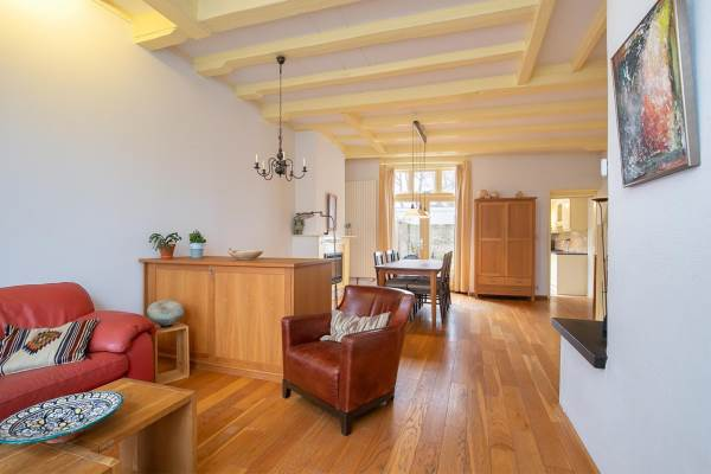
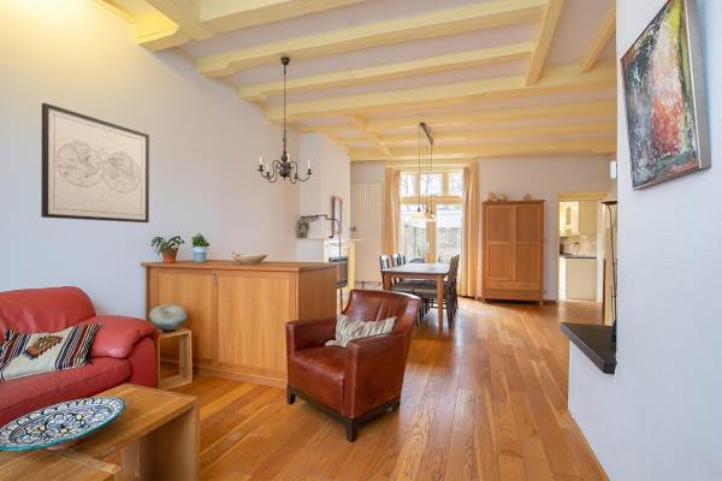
+ wall art (101, 171)
